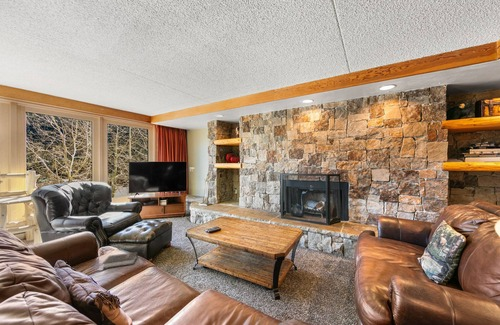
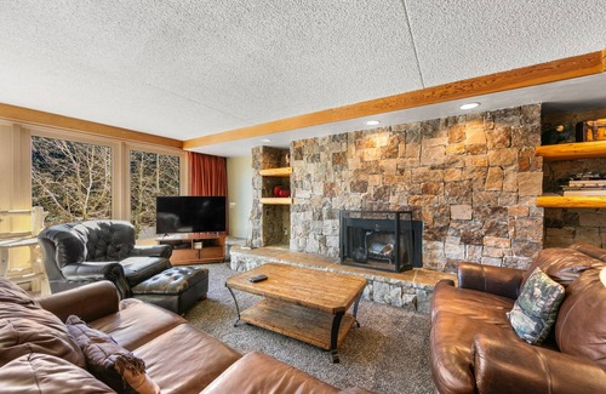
- hardback book (121, 259)
